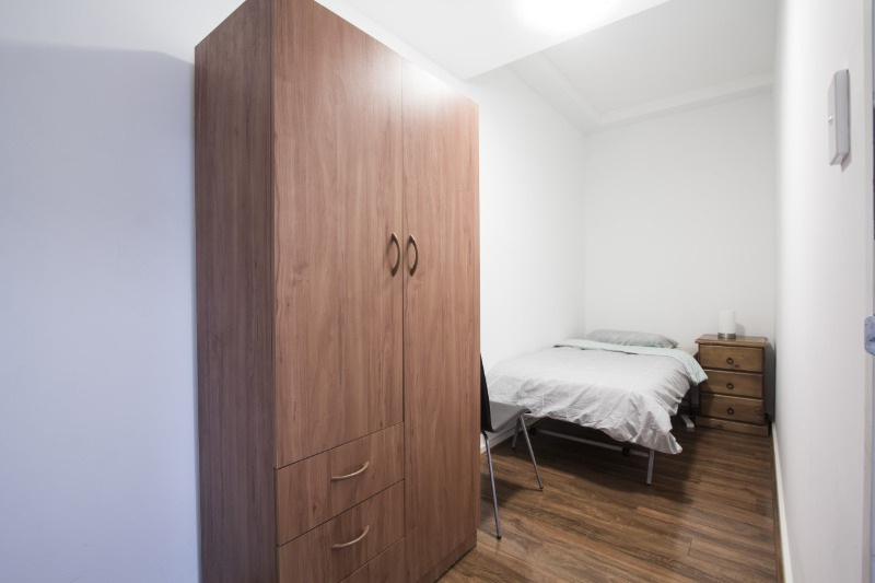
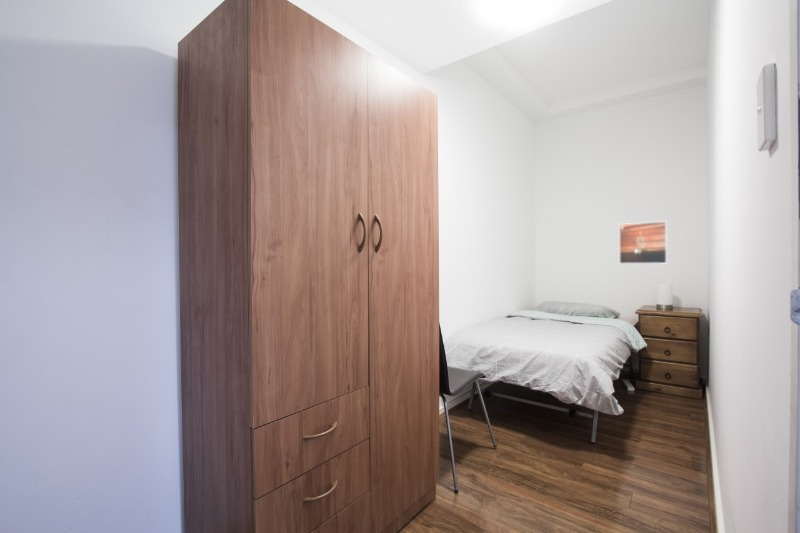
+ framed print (642, 243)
